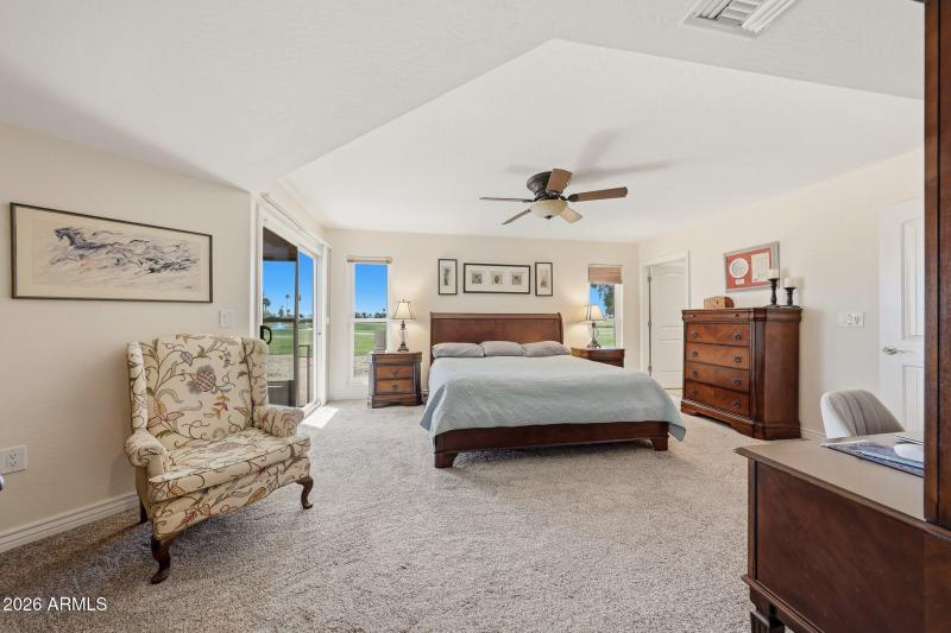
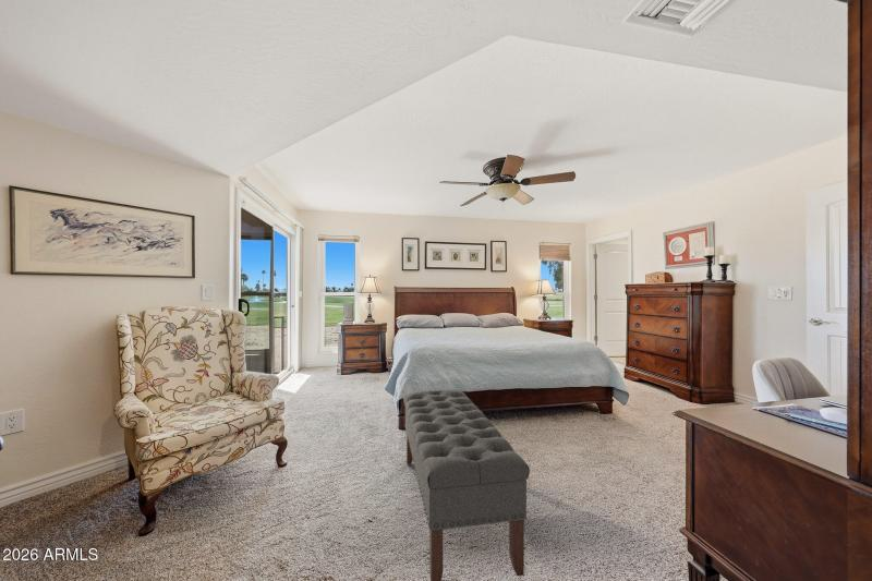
+ bench (450, 460)
